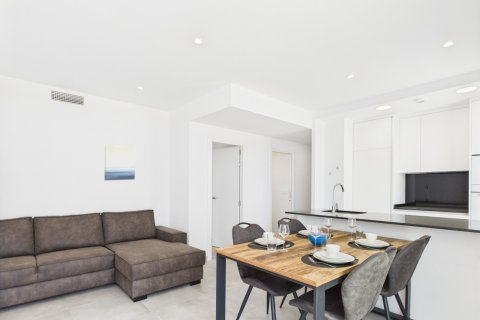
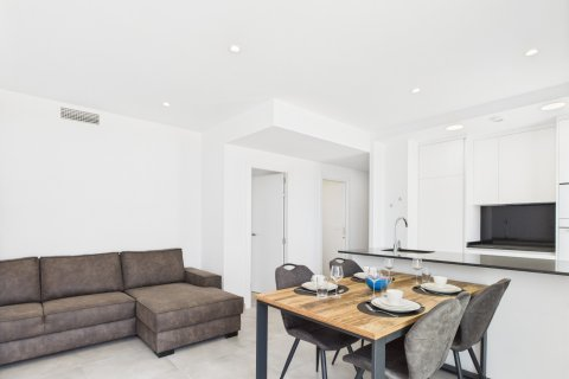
- wall art (120, 163)
